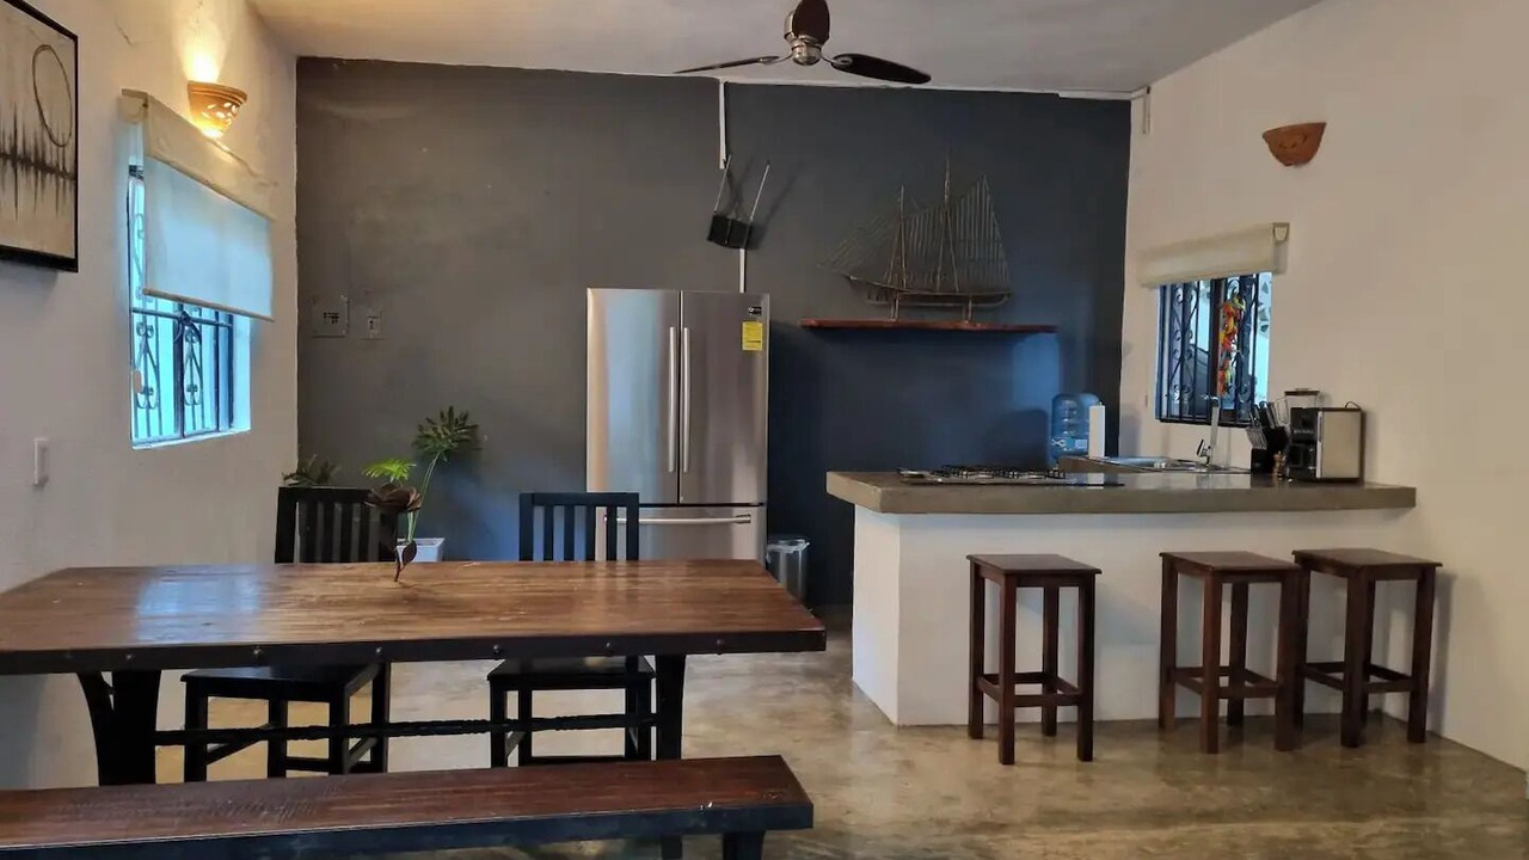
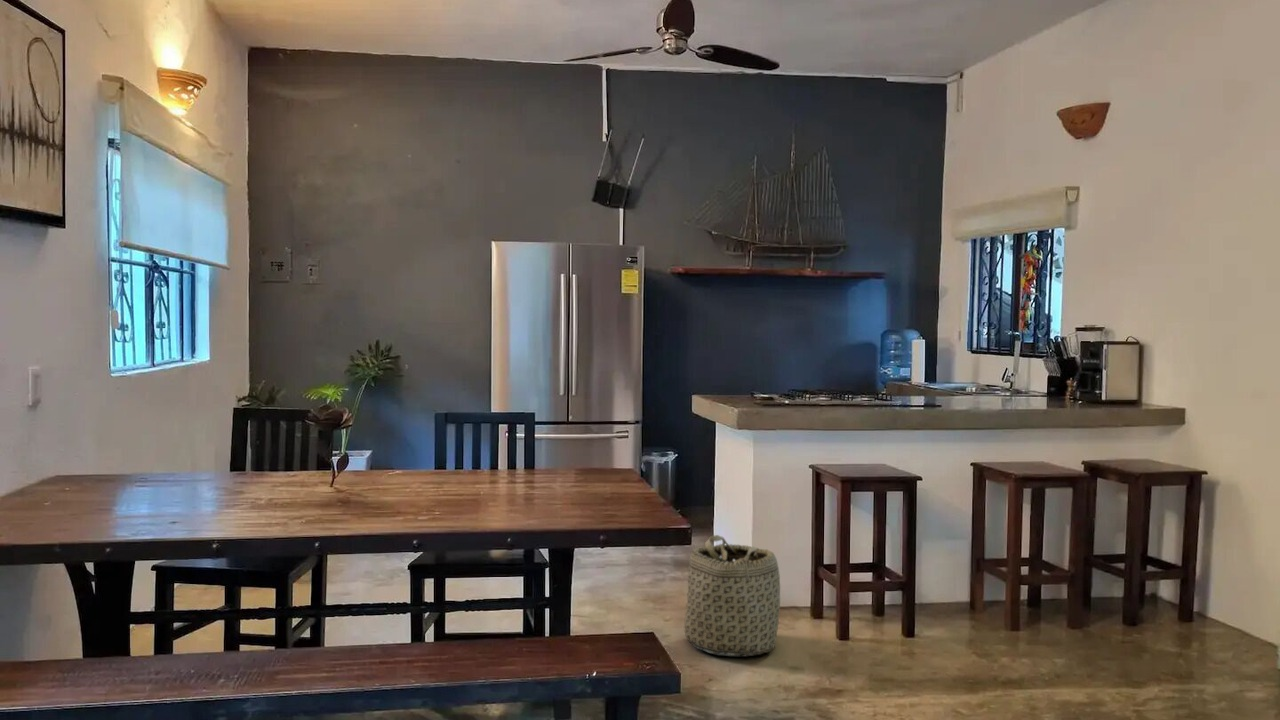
+ basket (731, 590)
